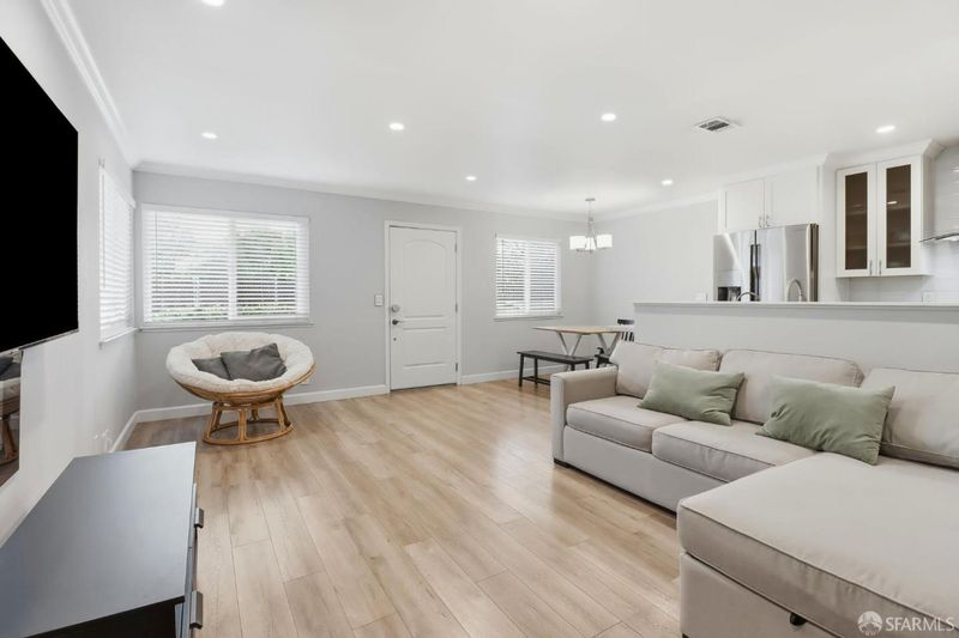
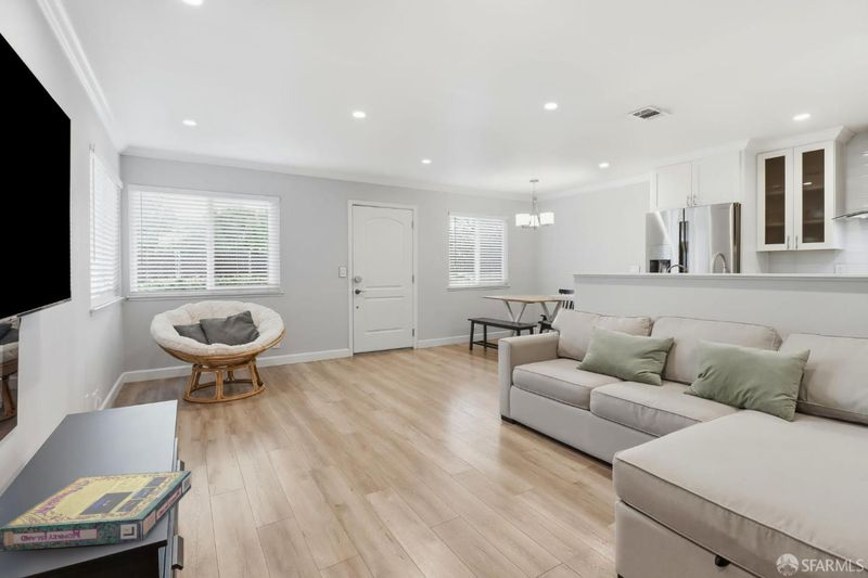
+ video game box (107, 505)
